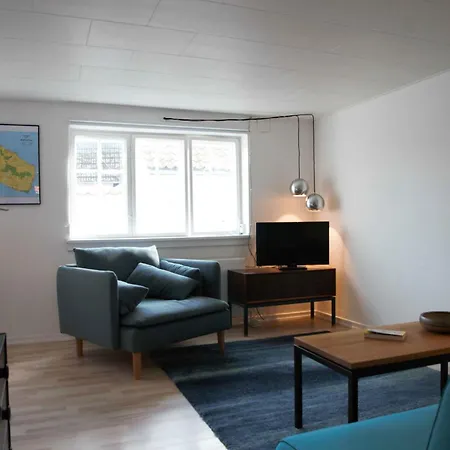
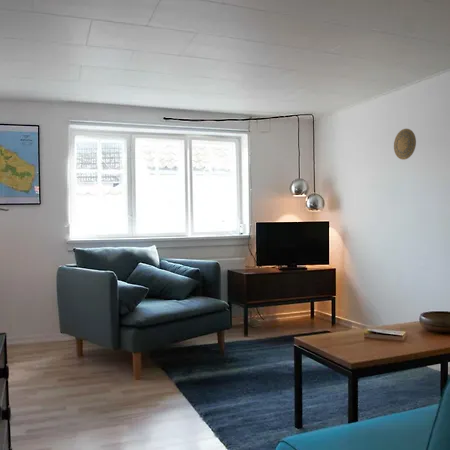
+ decorative plate (403, 144)
